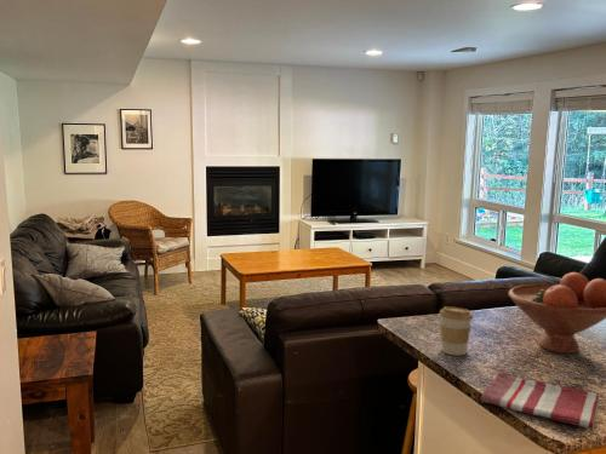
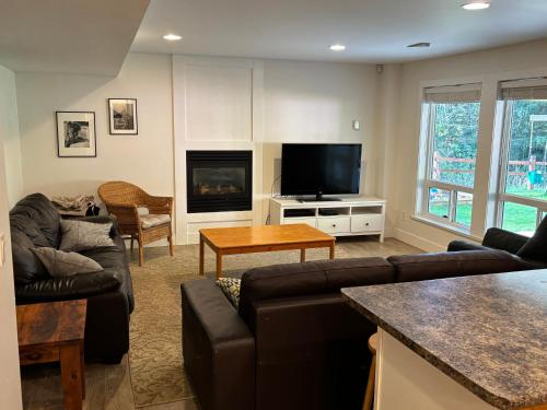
- fruit bowl (560, 311)
- dish towel (539, 397)
- coffee cup (454, 329)
